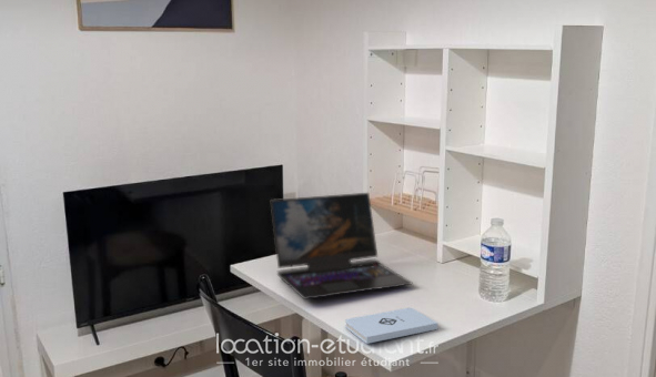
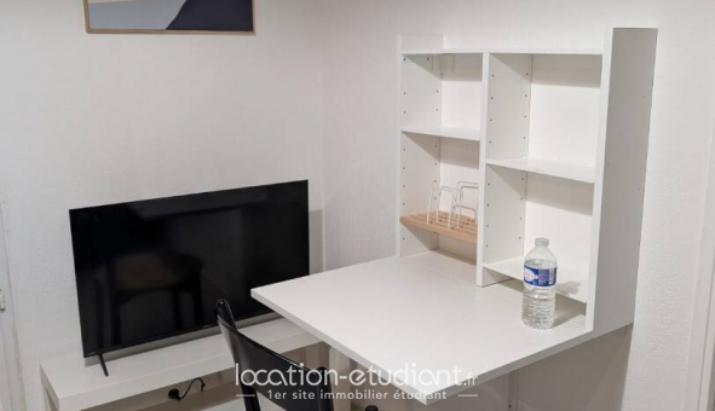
- notepad (390, 324)
- laptop (339, 242)
